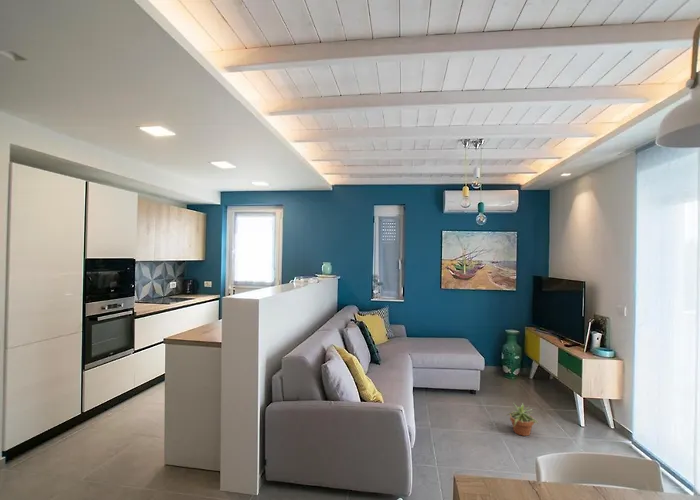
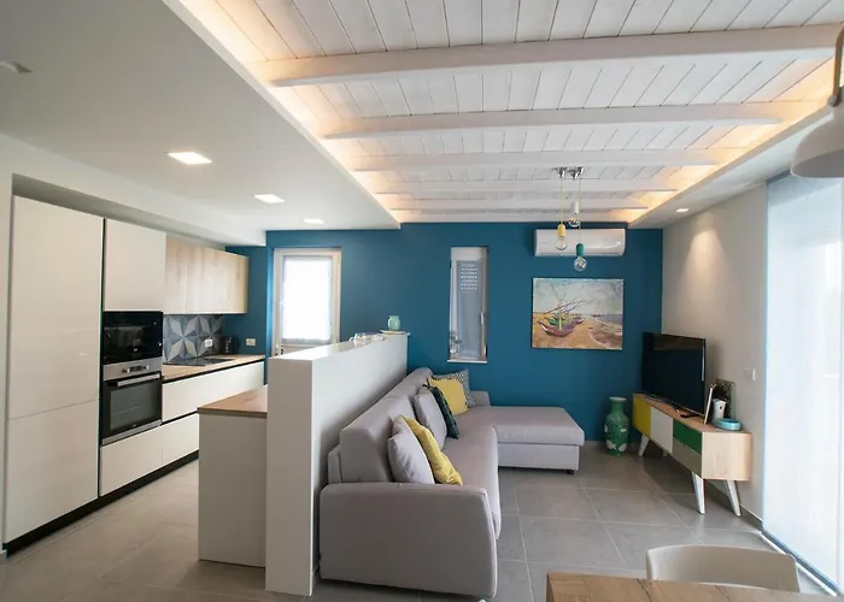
- potted plant (520, 417)
